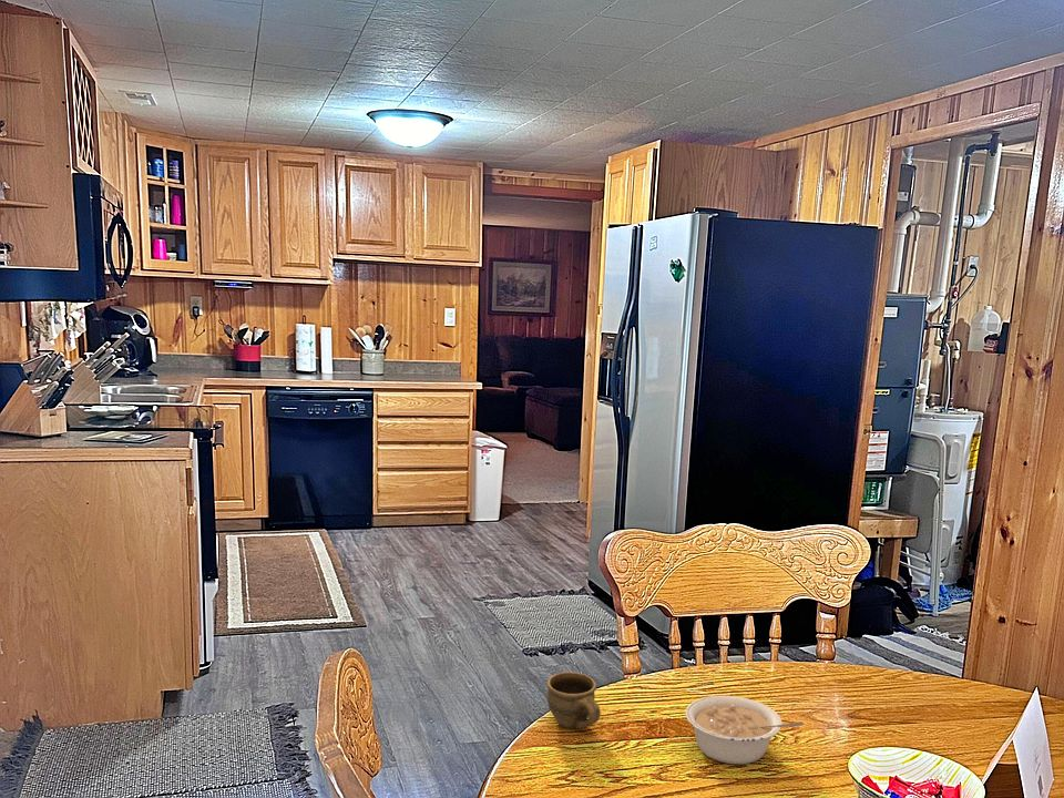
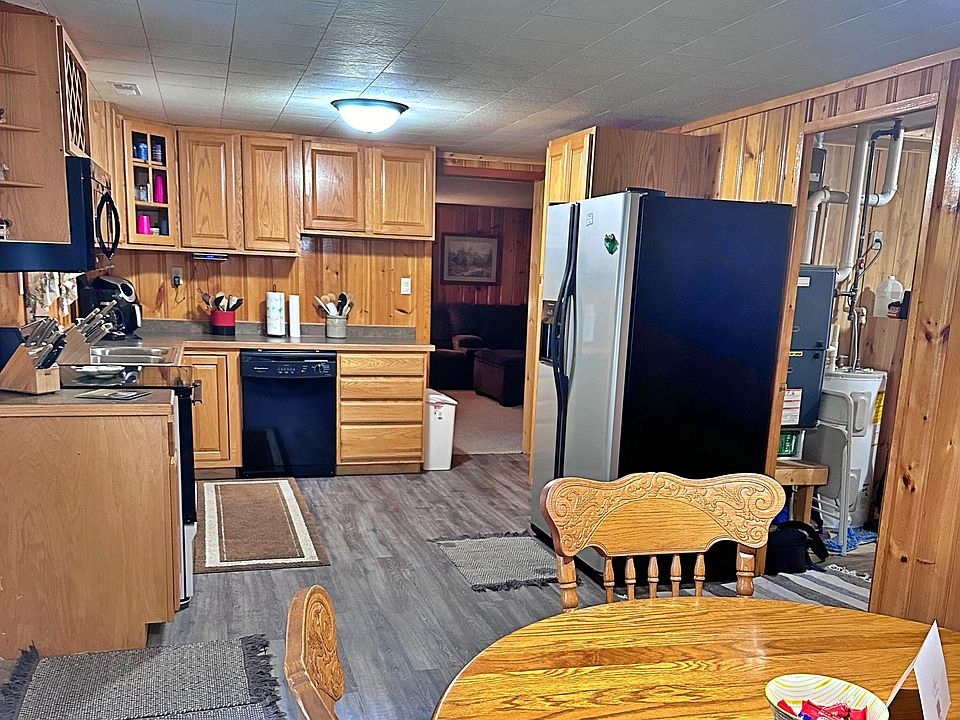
- legume (736, 728)
- cup (574, 706)
